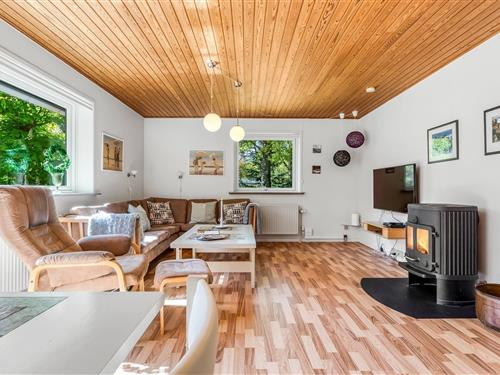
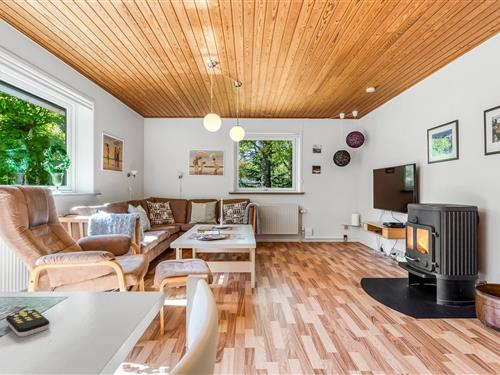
+ remote control (27, 321)
